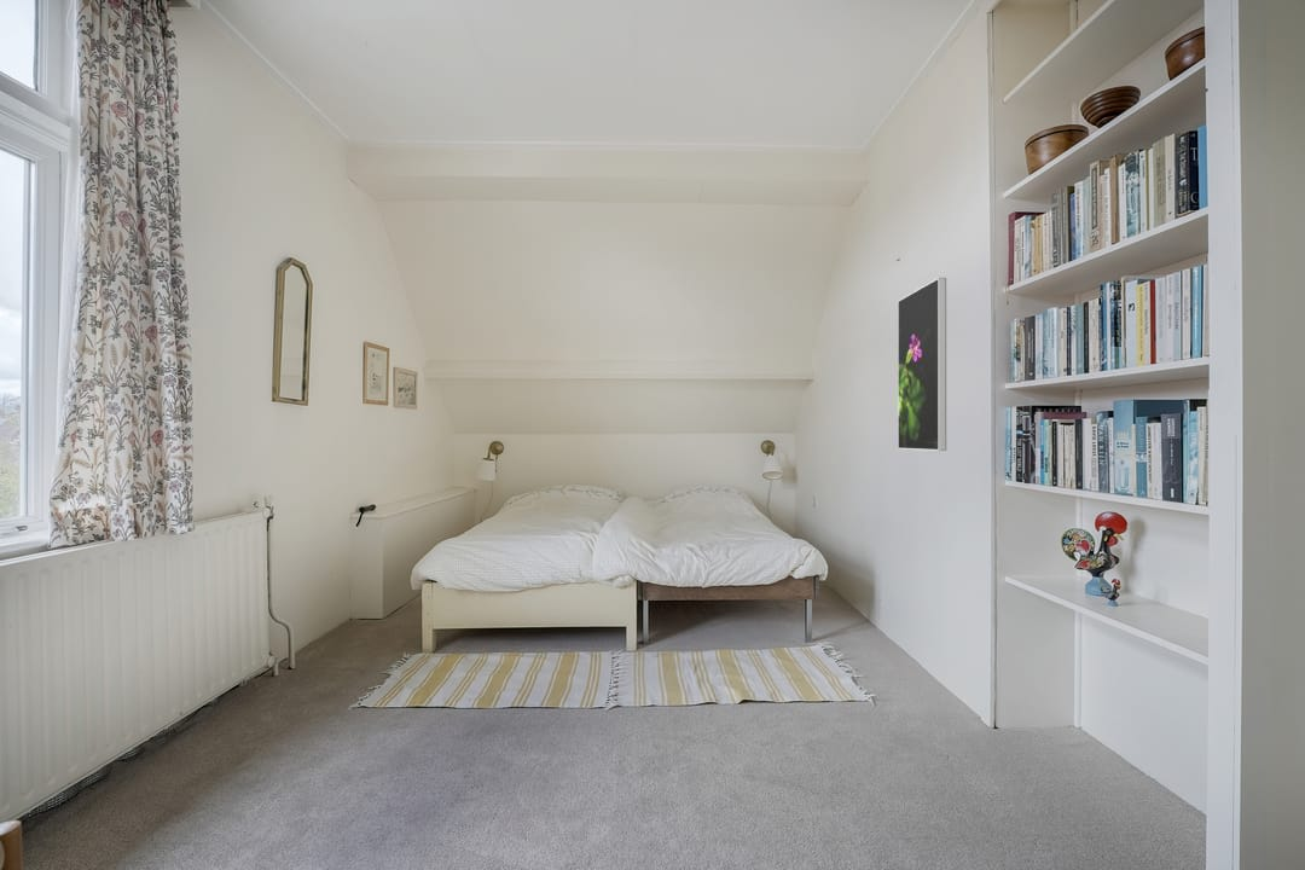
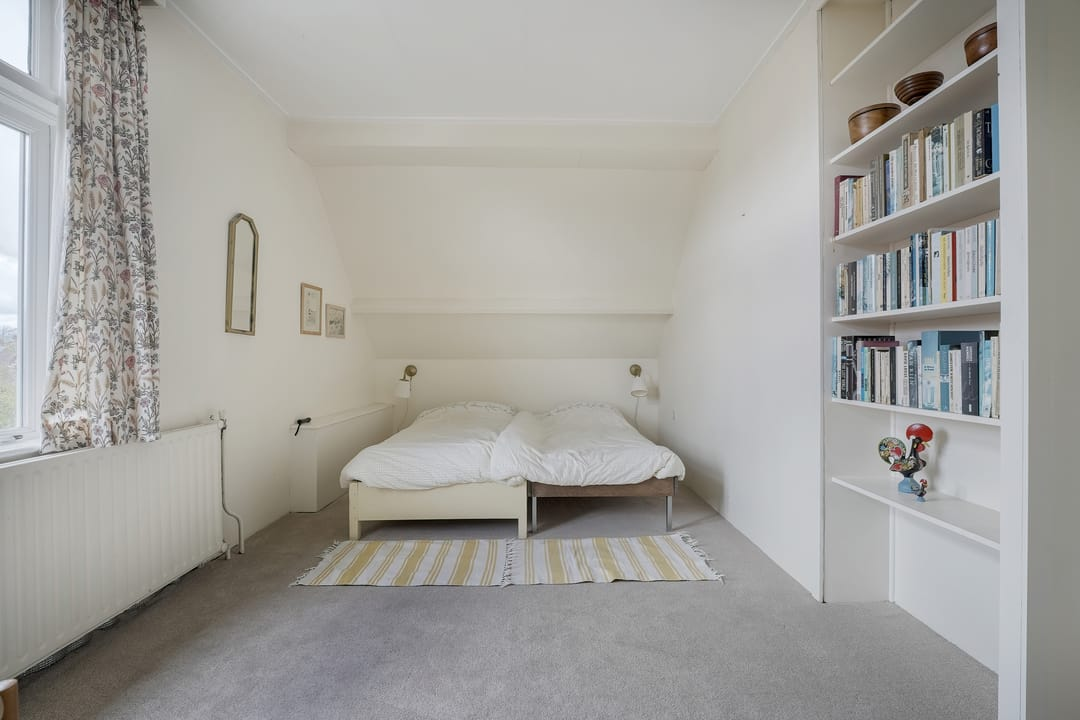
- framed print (920, 370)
